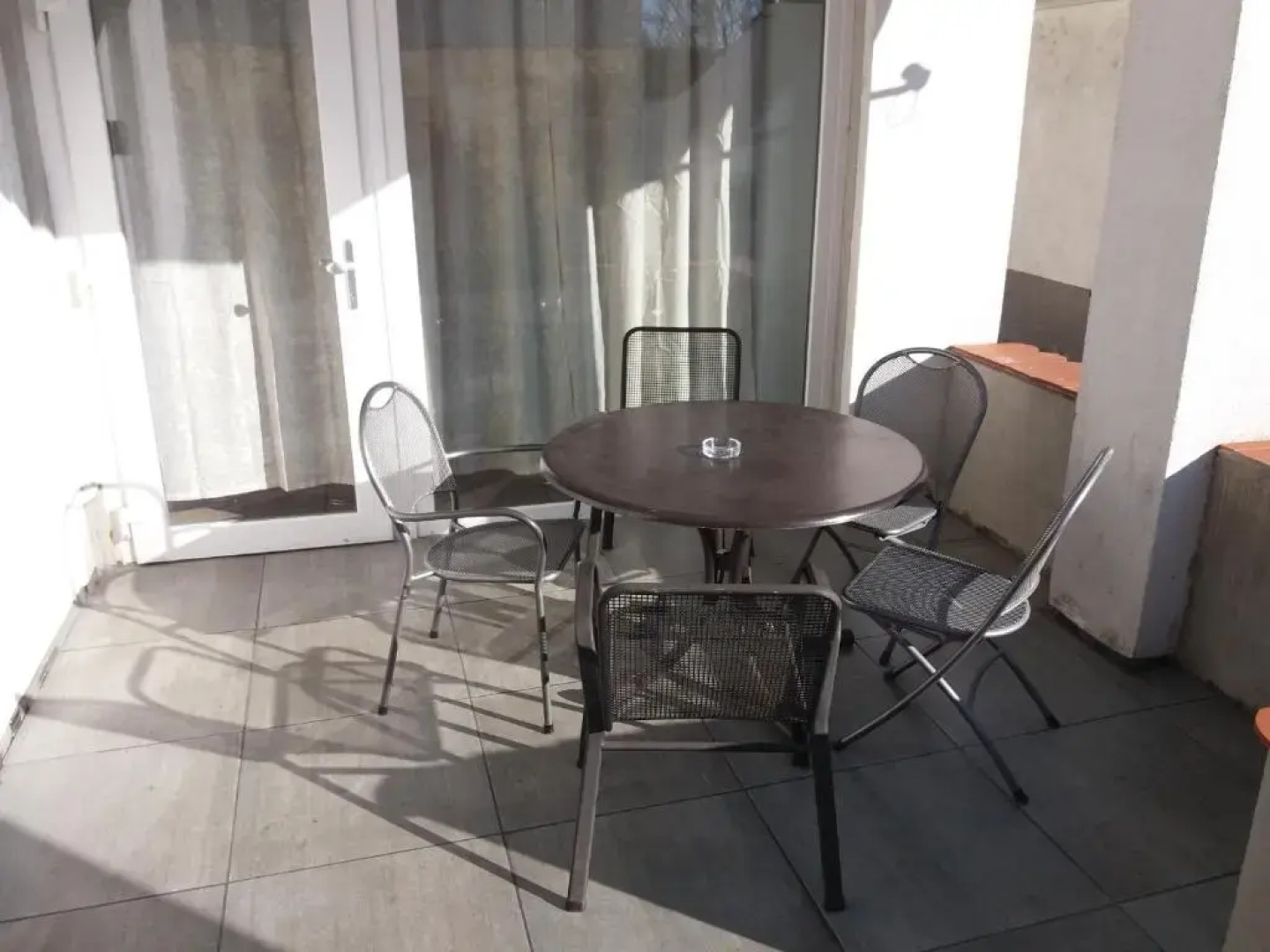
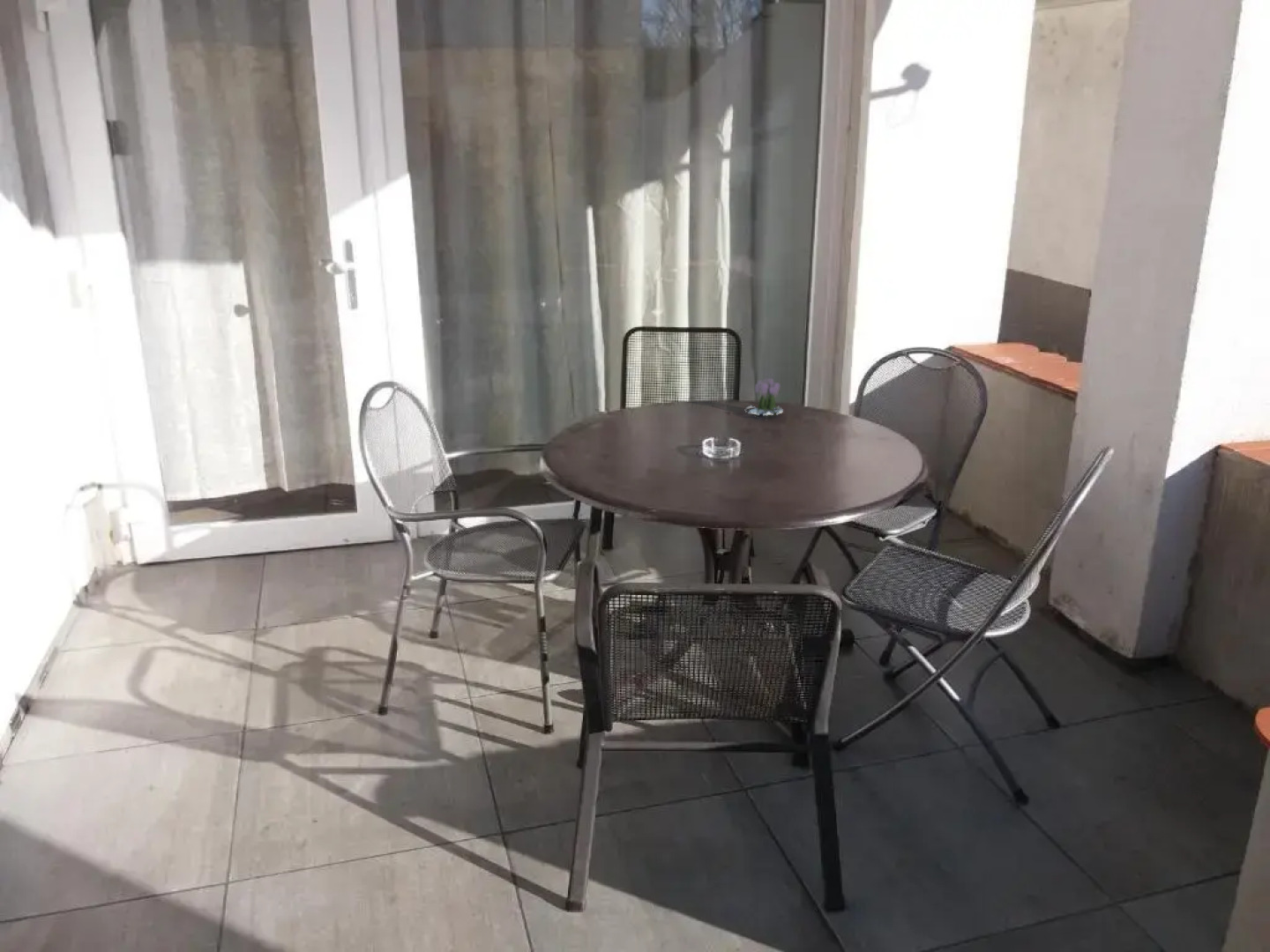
+ flowering plant (767, 398)
